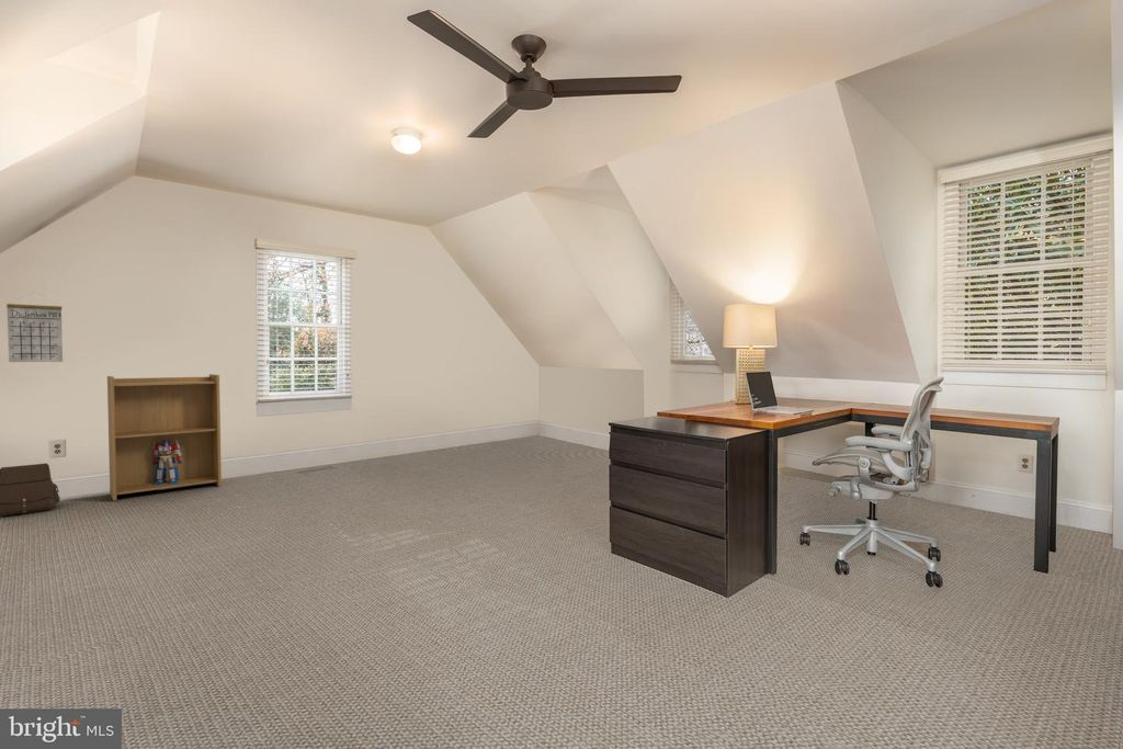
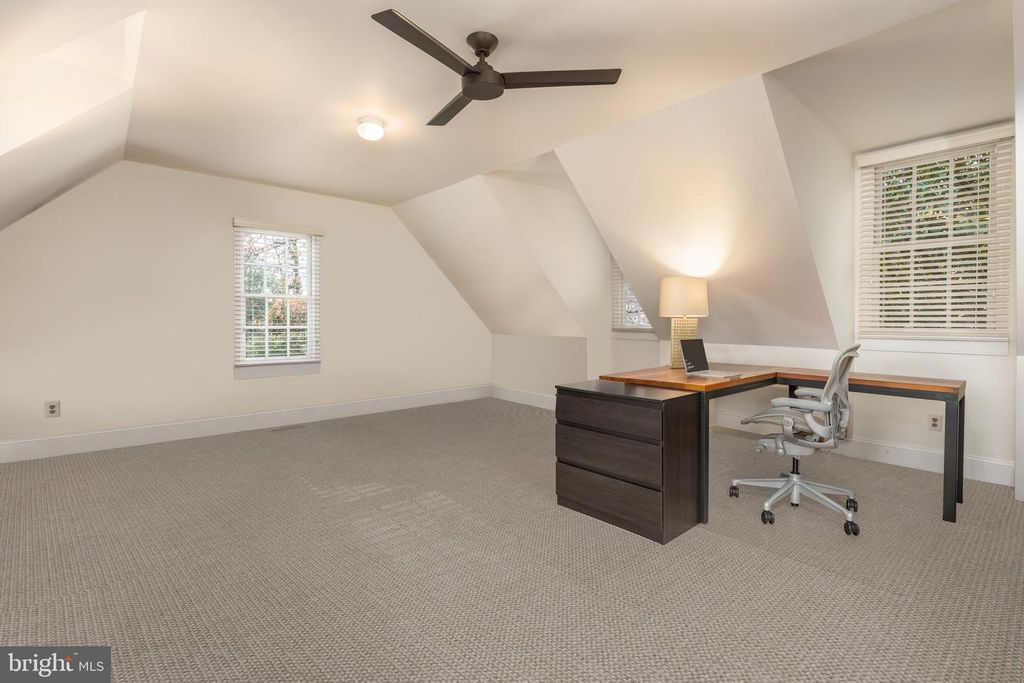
- calendar (35, 327)
- bookshelf (166, 432)
- satchel (24, 488)
